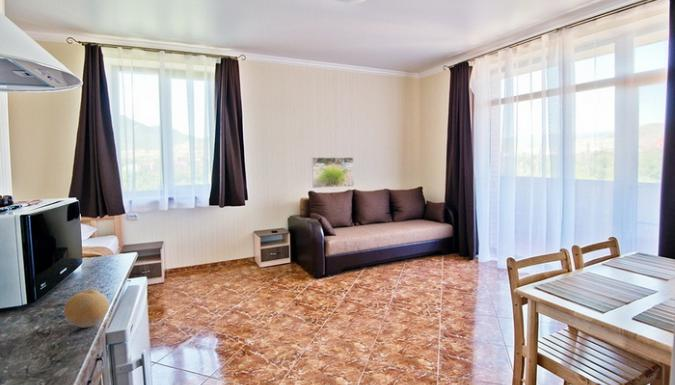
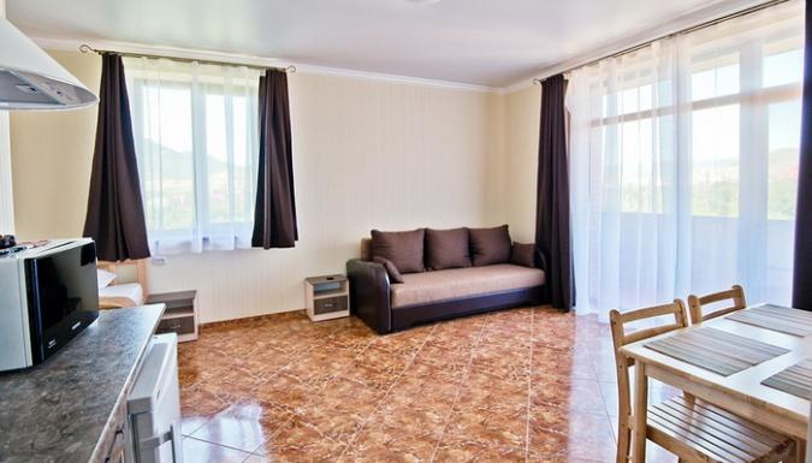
- fruit (87, 308)
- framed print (333, 172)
